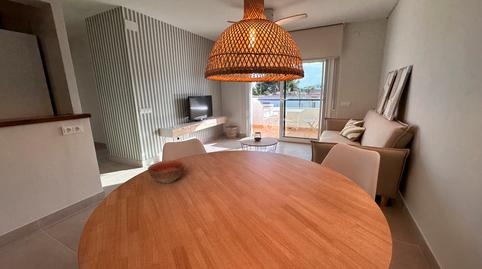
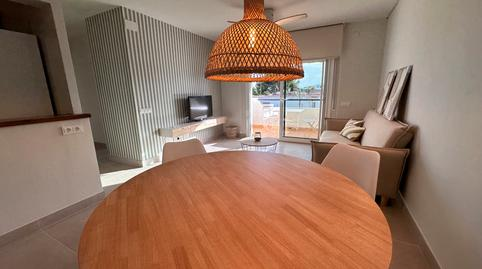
- bowl (167, 173)
